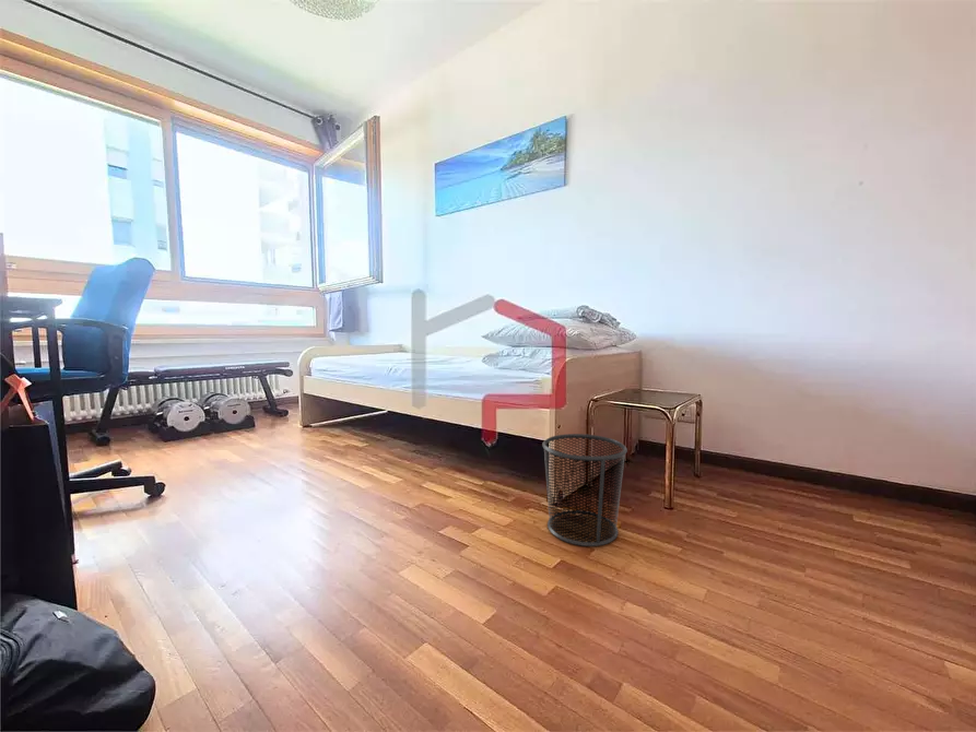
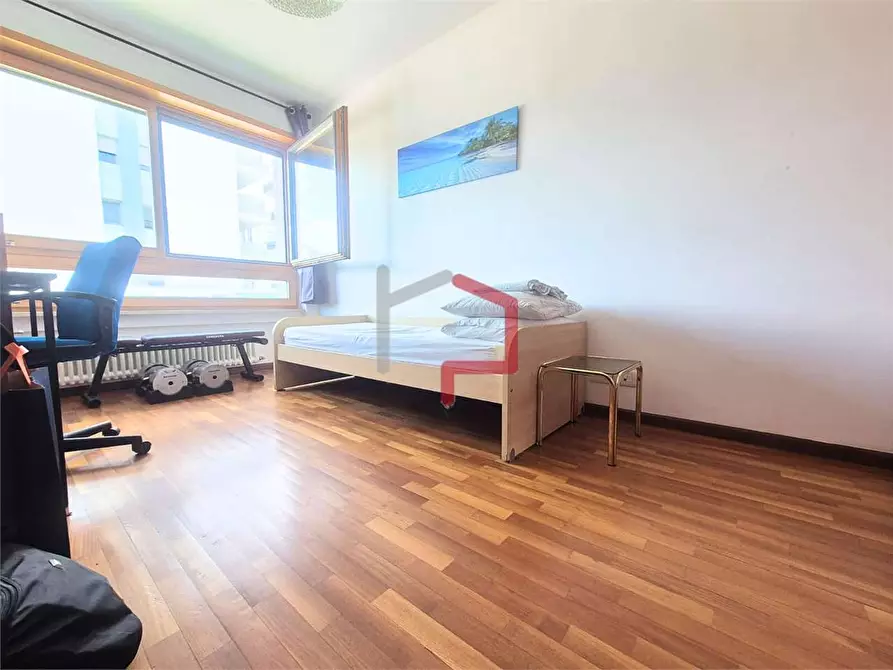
- waste bin (583, 486)
